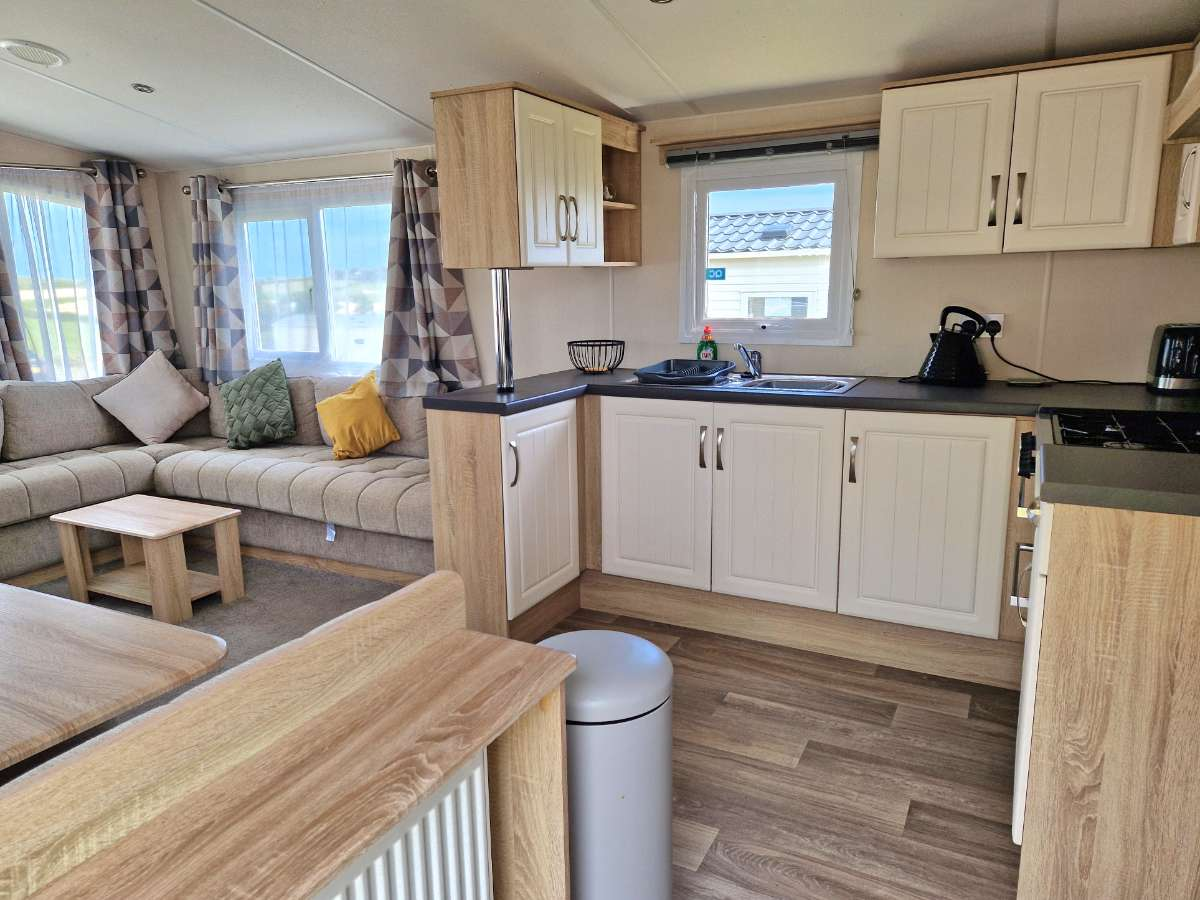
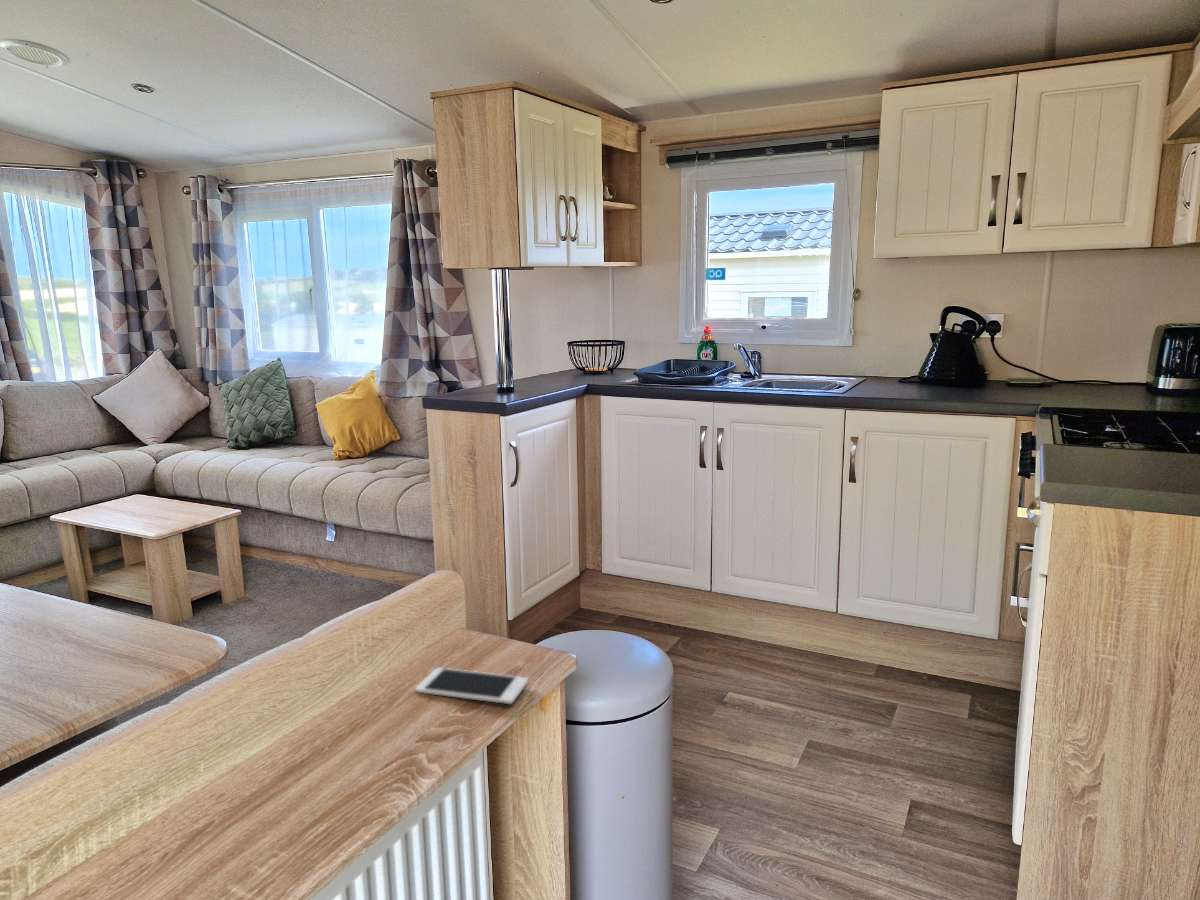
+ cell phone (472, 685)
